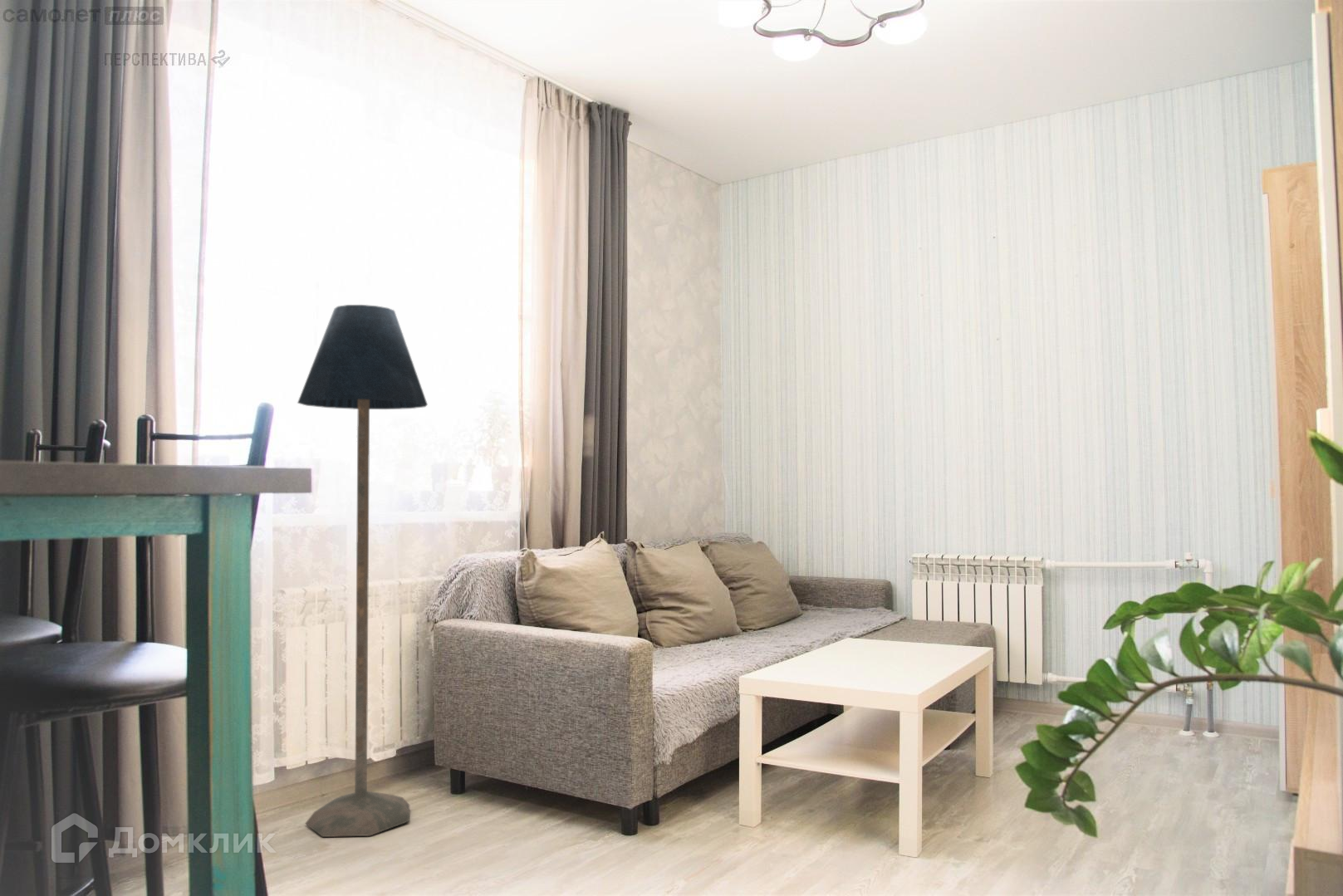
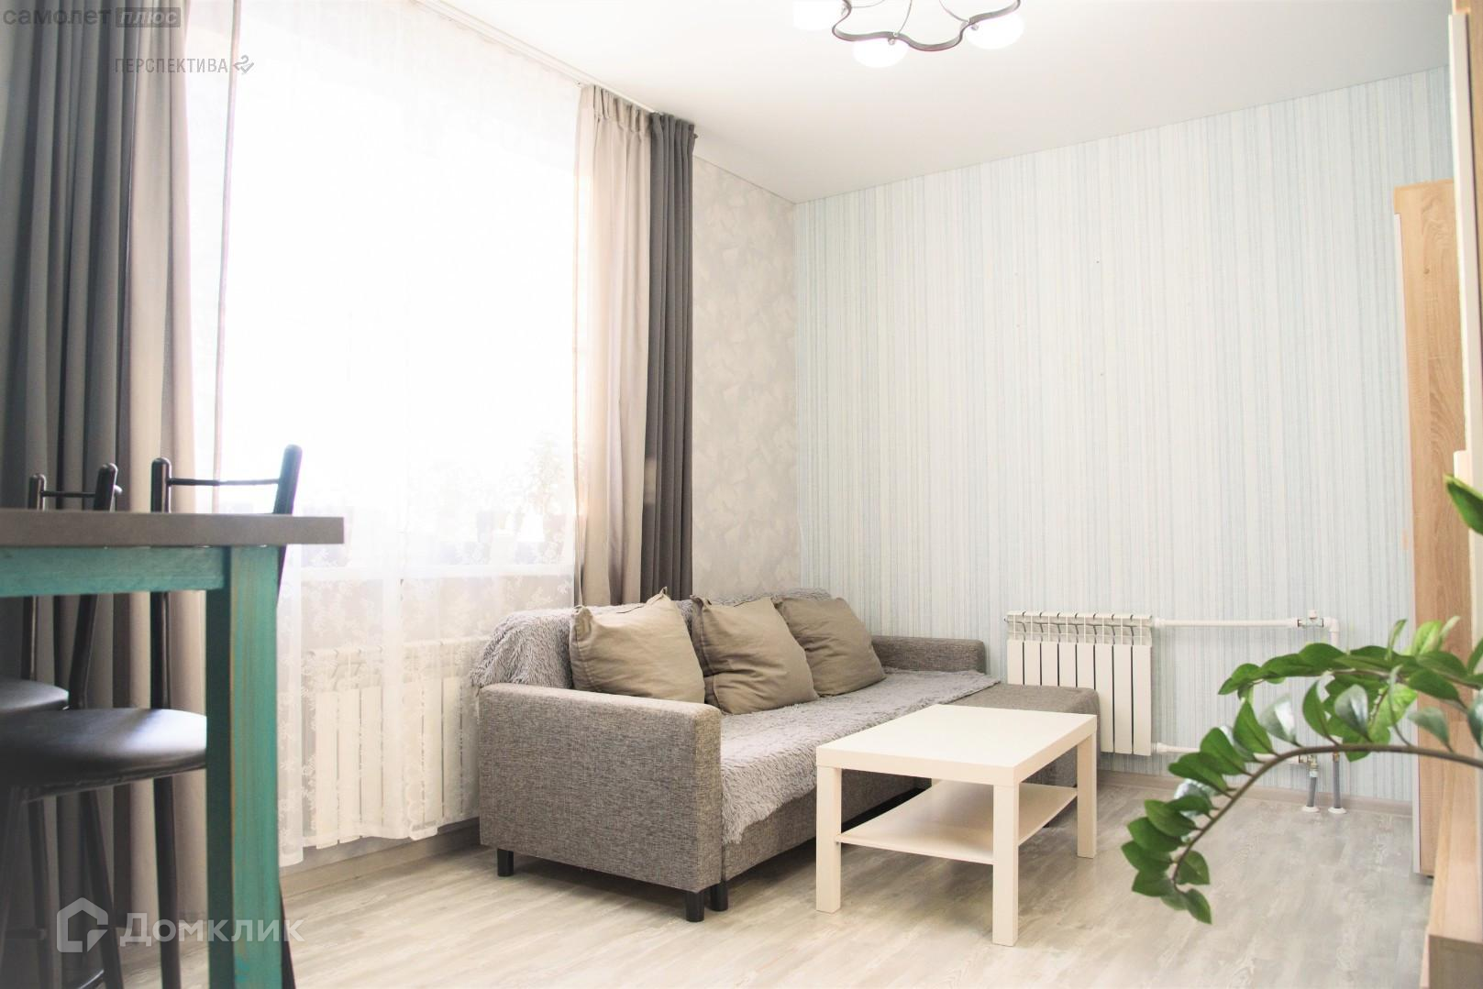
- floor lamp (362, 561)
